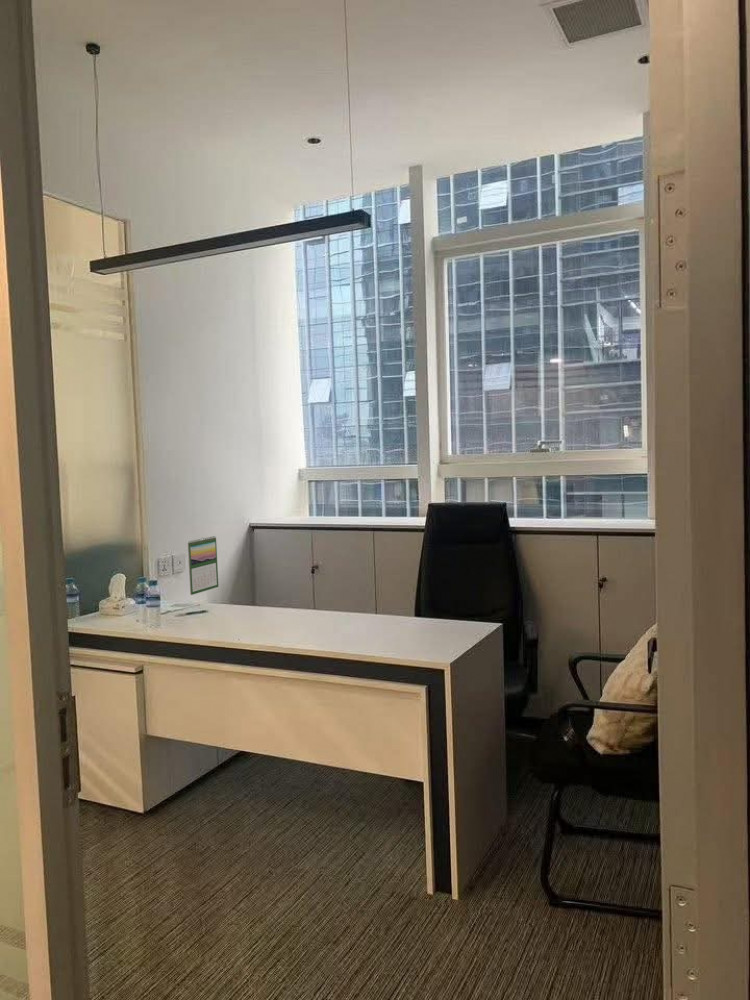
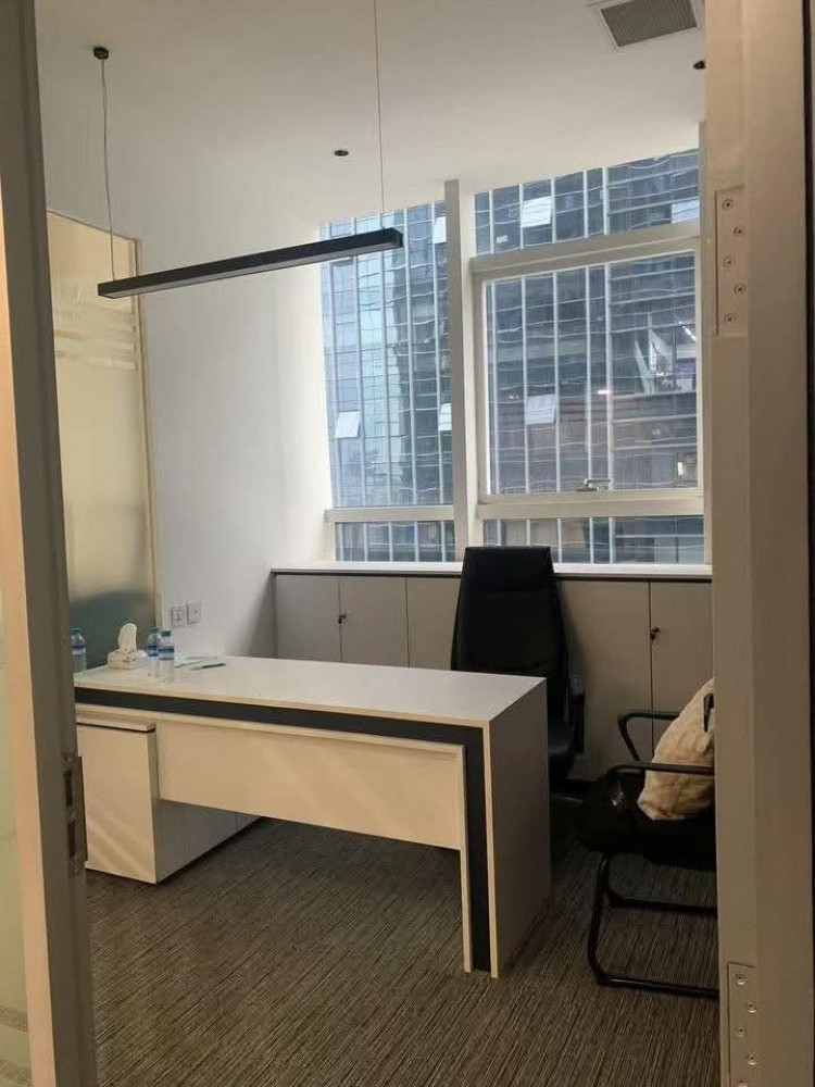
- calendar (203, 564)
